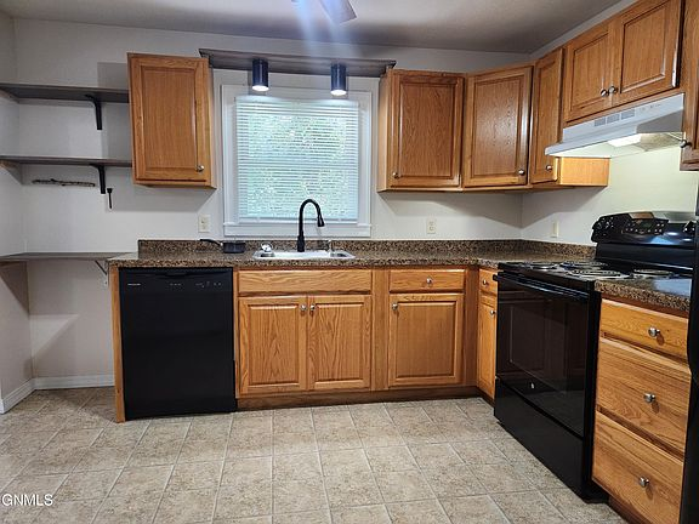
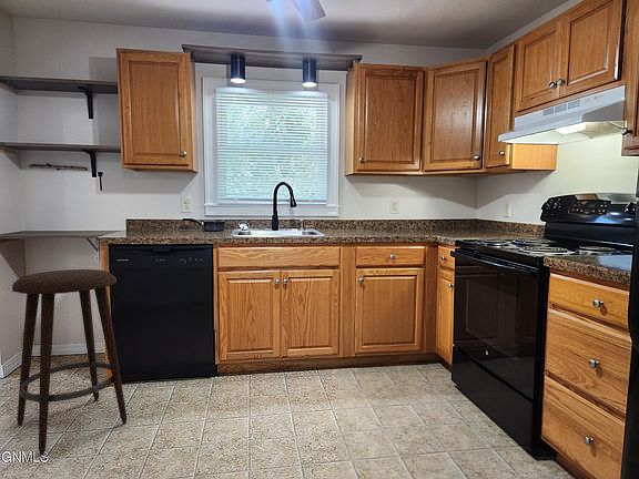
+ stool (69, 364)
